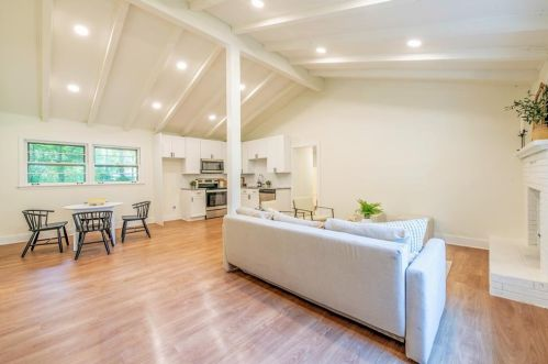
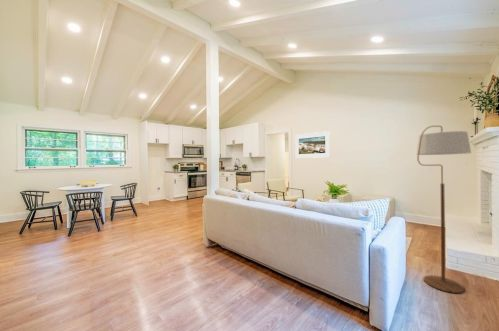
+ floor lamp (441, 205)
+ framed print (311, 145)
